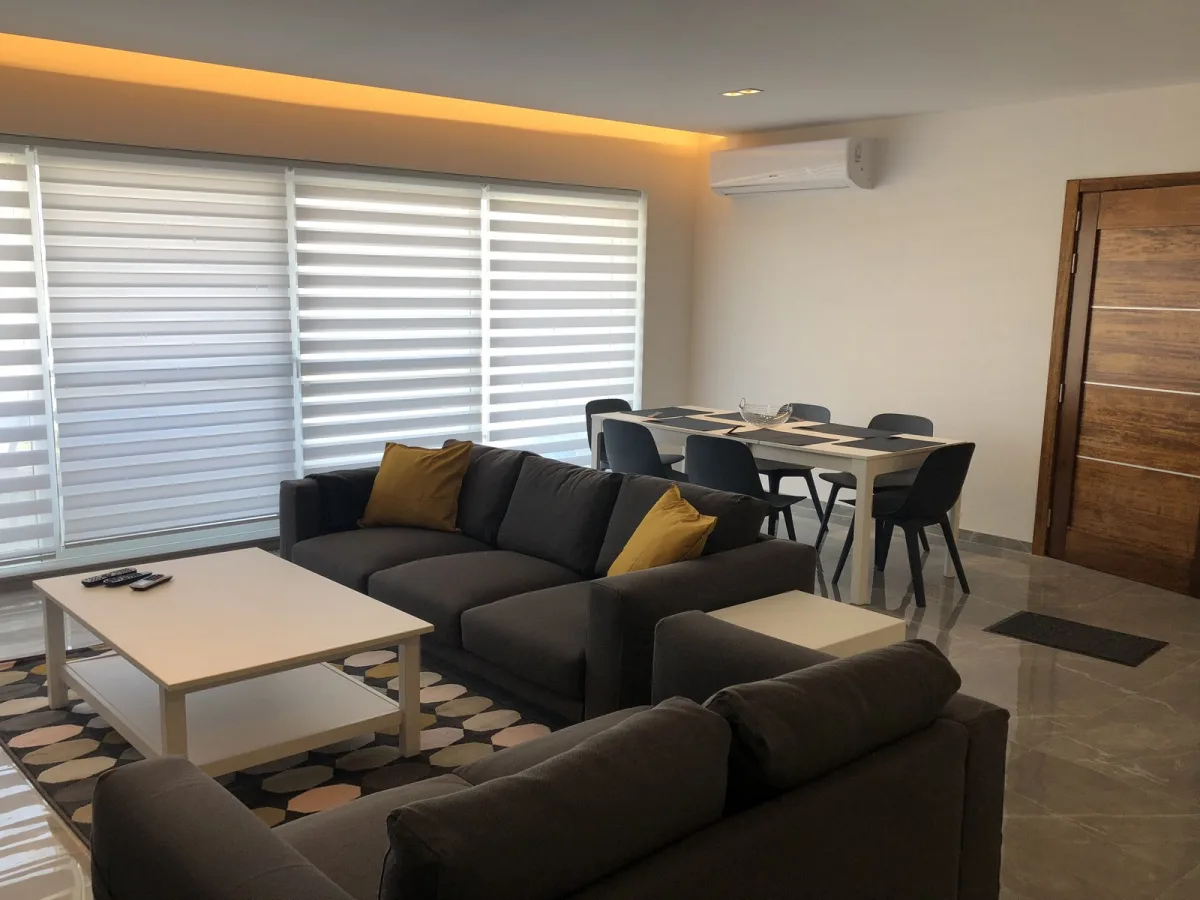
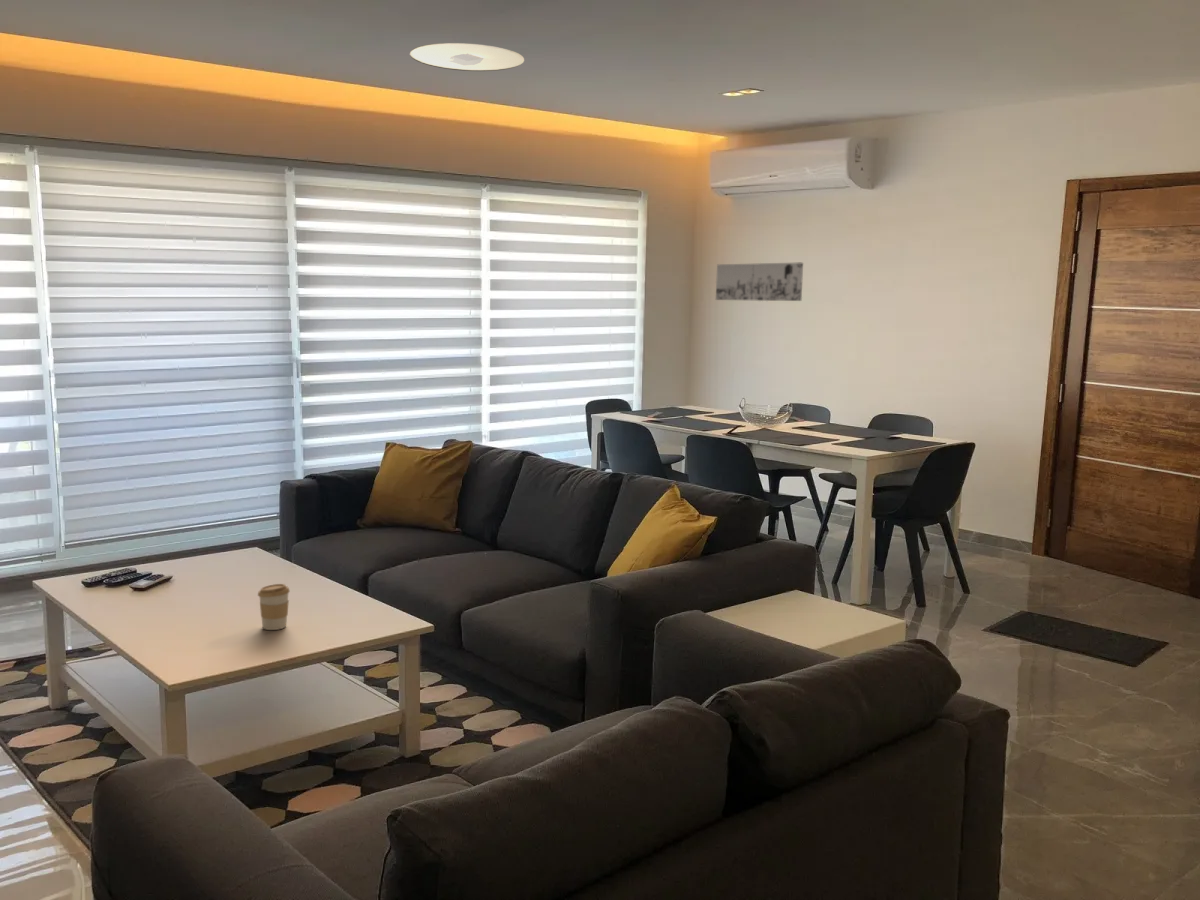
+ recessed light (467, 52)
+ wall art (757, 282)
+ coffee cup (274, 606)
